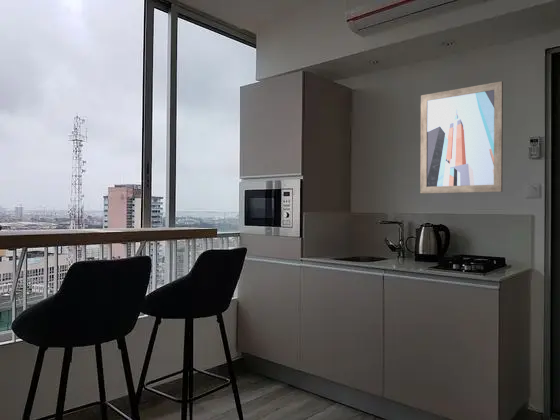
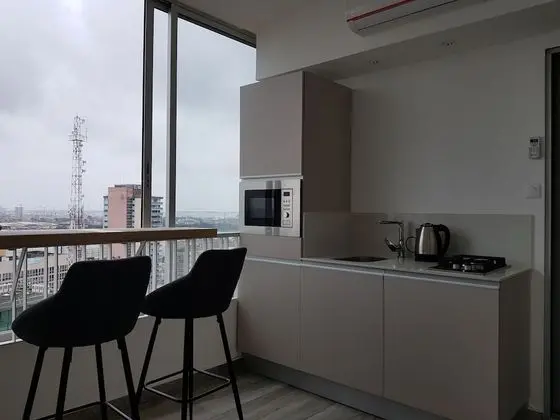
- wall art (459, 140)
